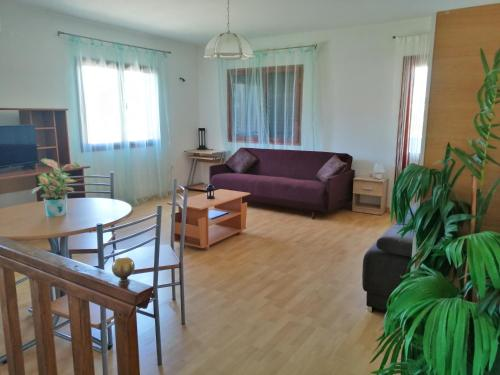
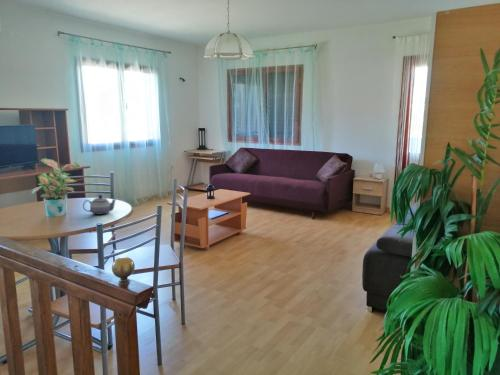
+ teapot (99, 204)
